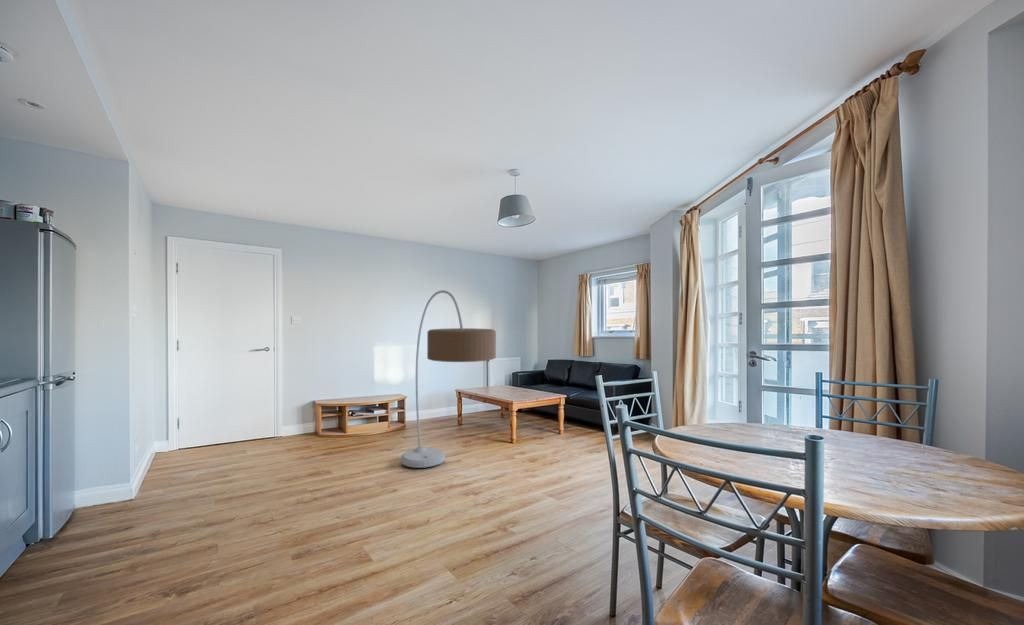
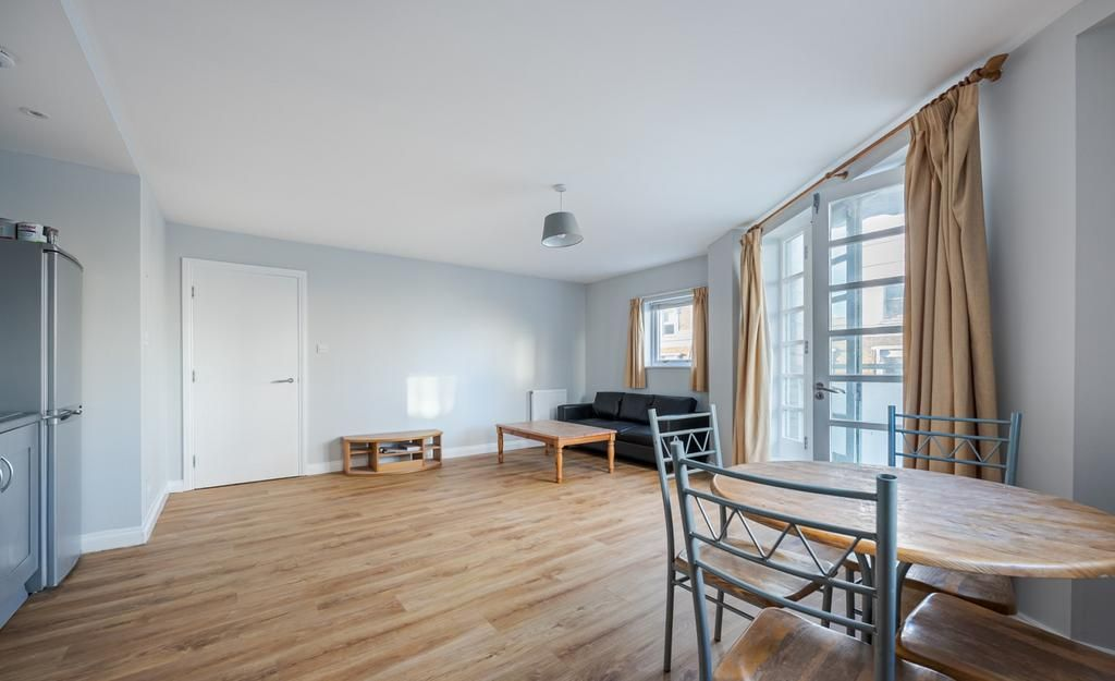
- floor lamp (441, 361)
